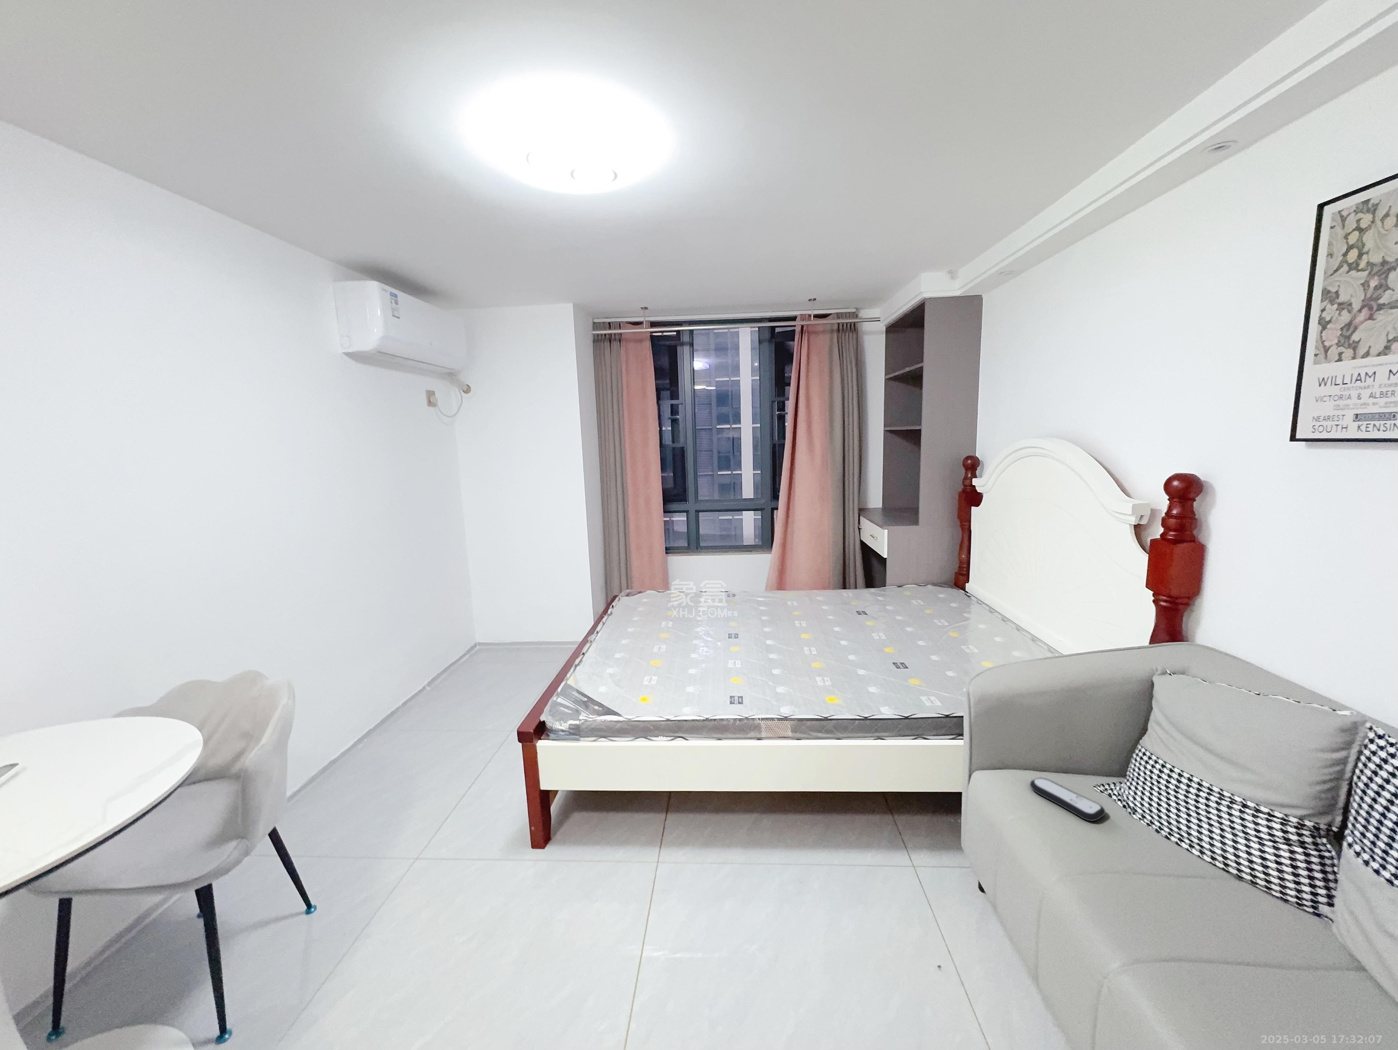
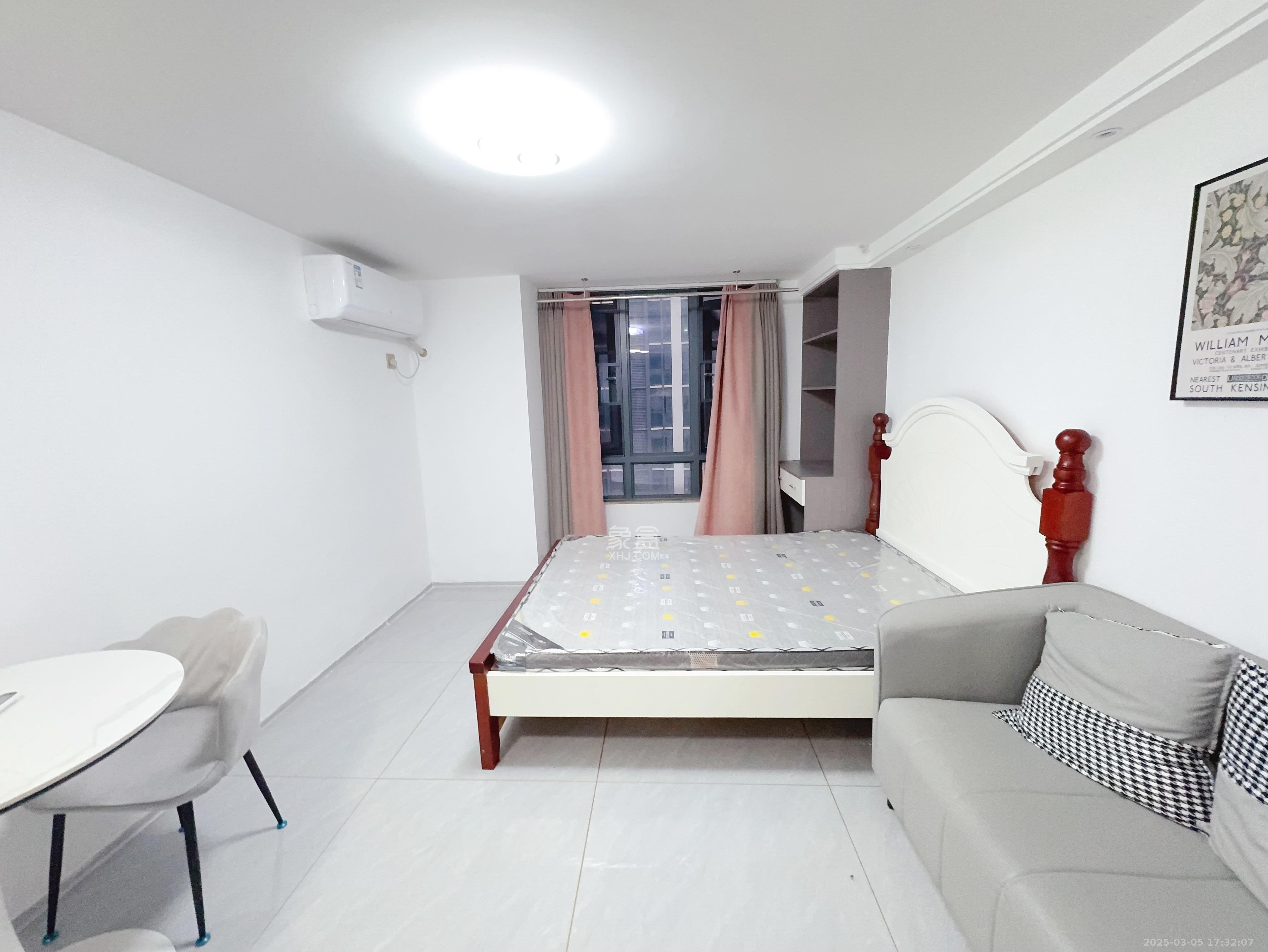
- remote control (1065, 797)
